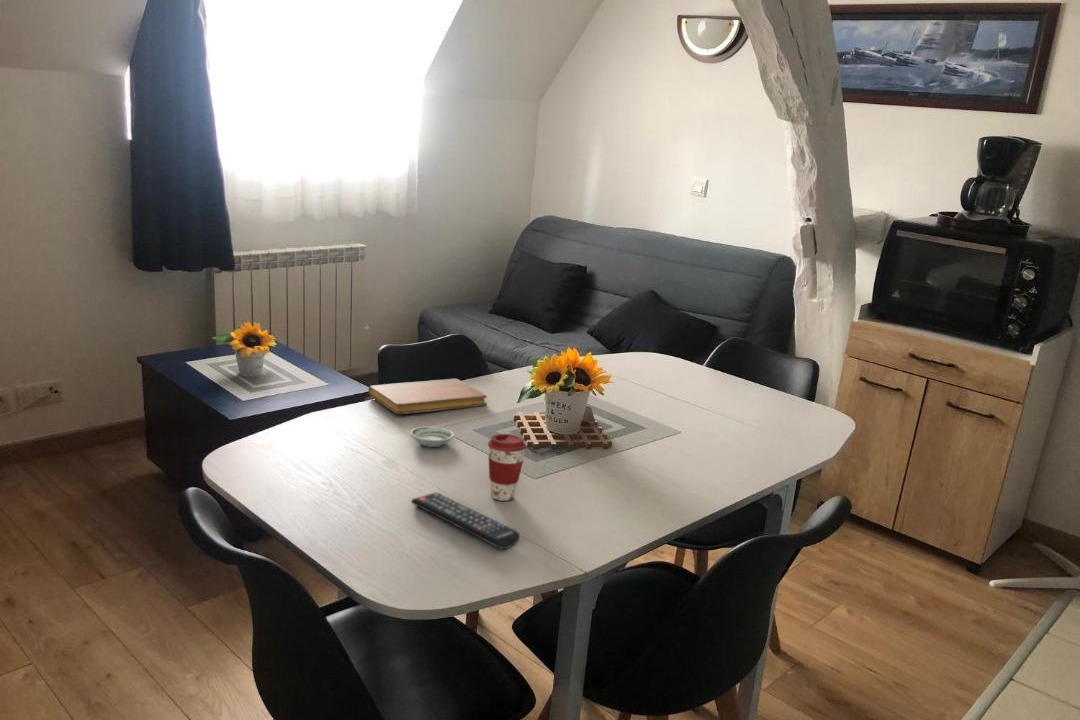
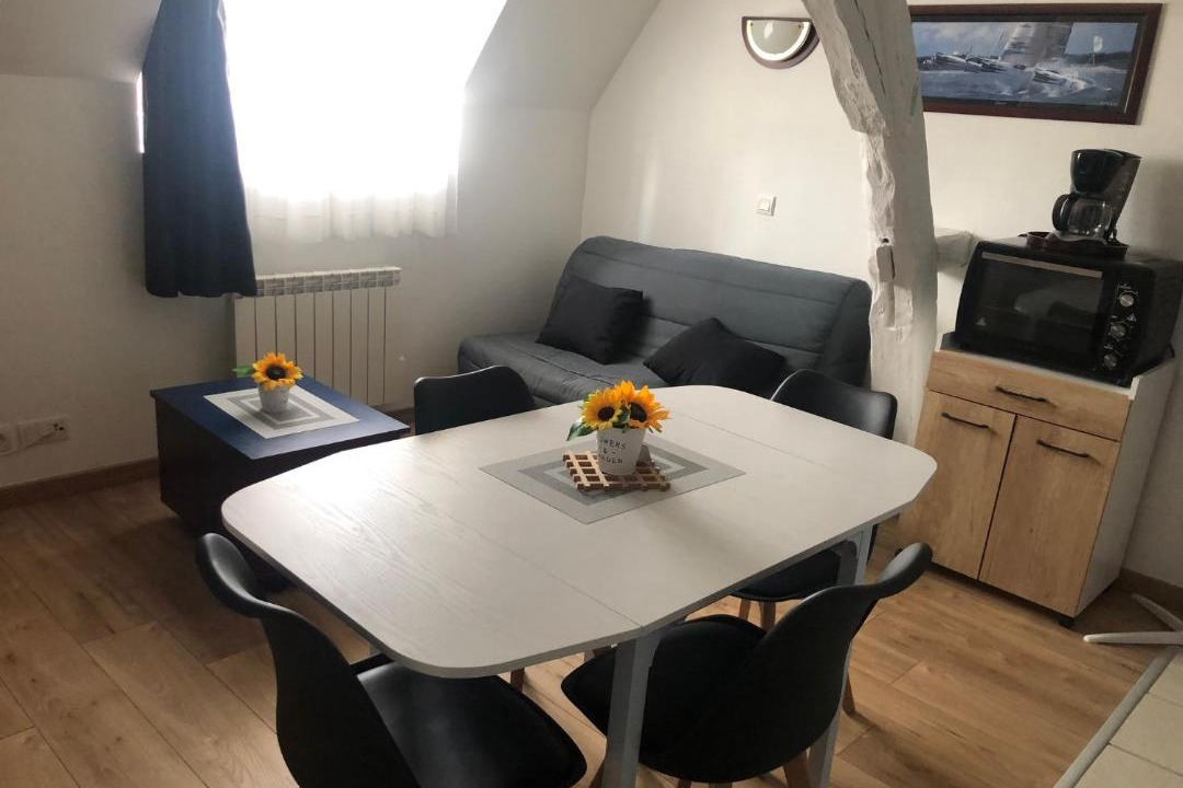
- saucer (431, 438)
- notebook (428, 395)
- remote control (463, 519)
- coffee cup (505, 467)
